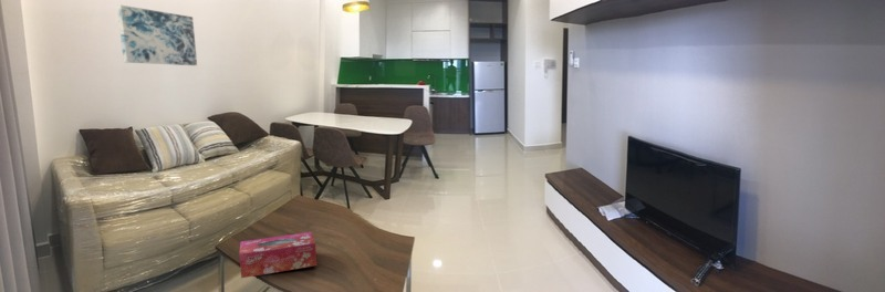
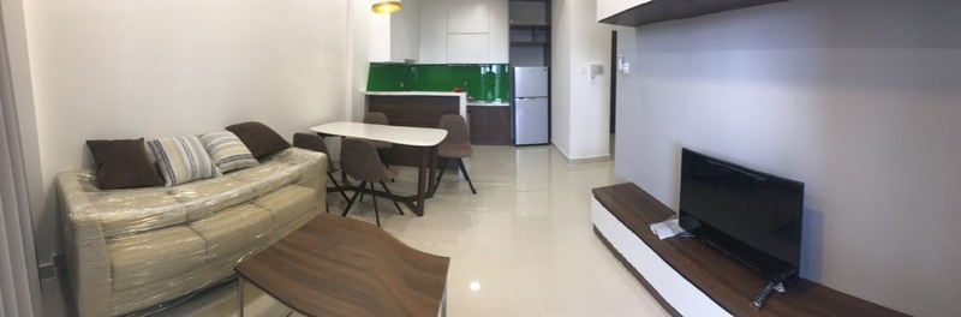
- tissue box (278, 253)
- wall art (160, 38)
